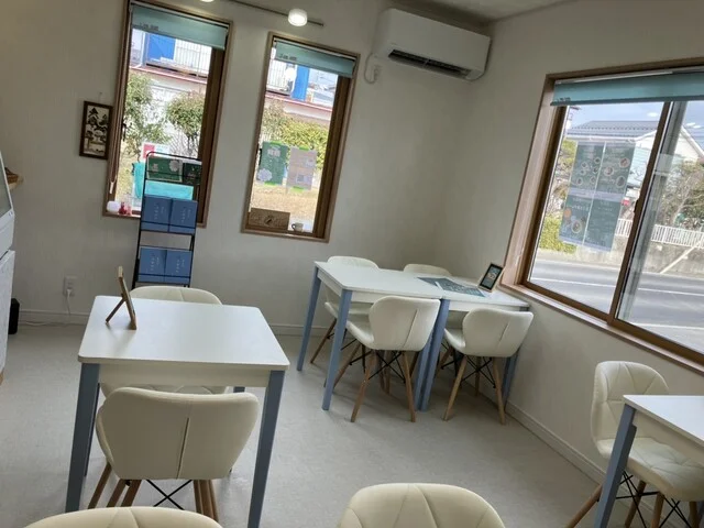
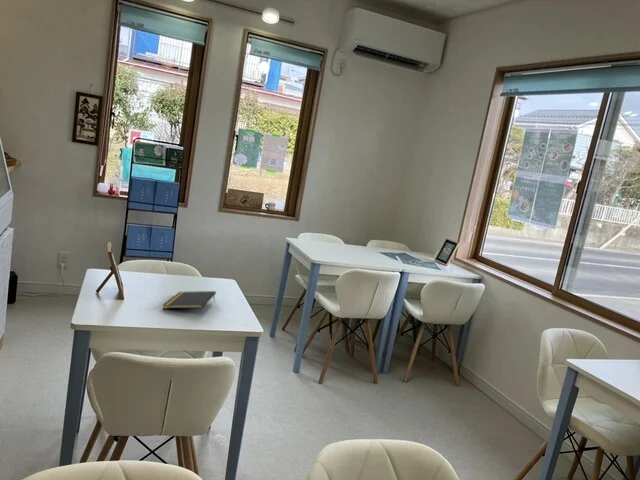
+ notepad (190, 299)
